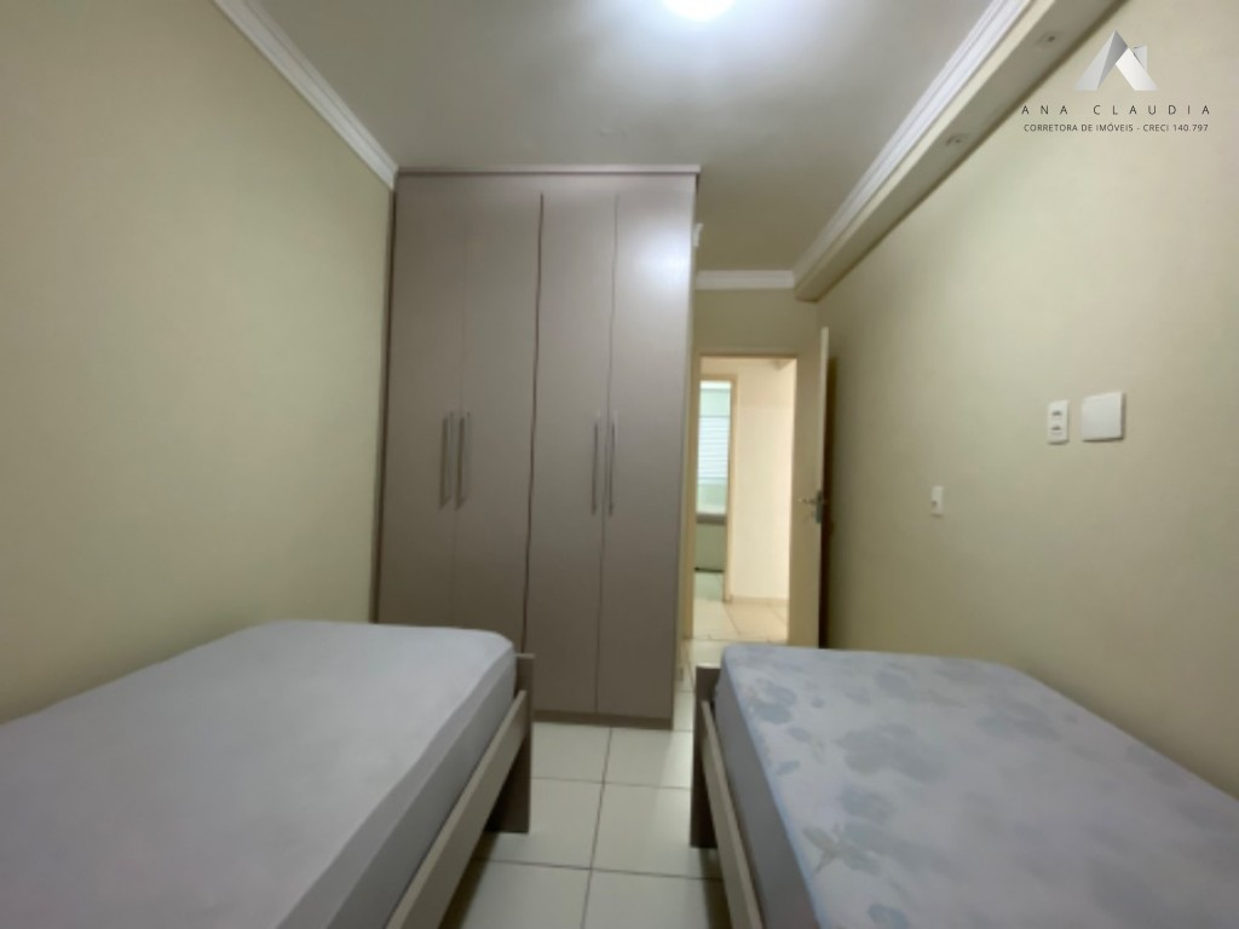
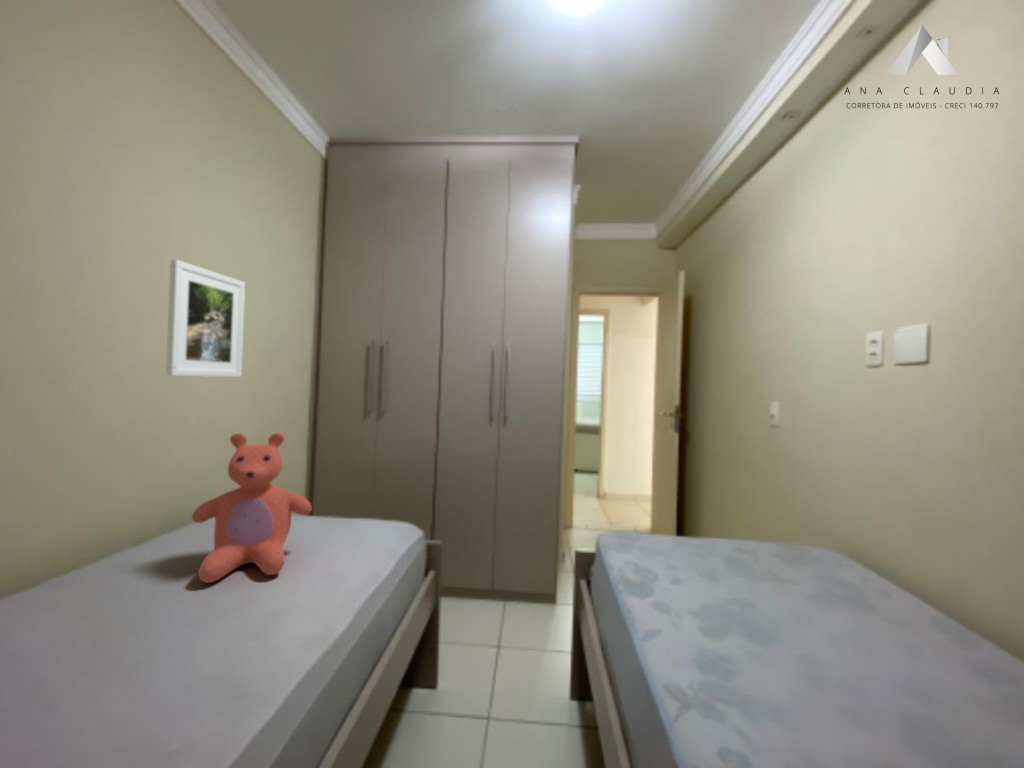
+ teddy bear (251, 499)
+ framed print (209, 324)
